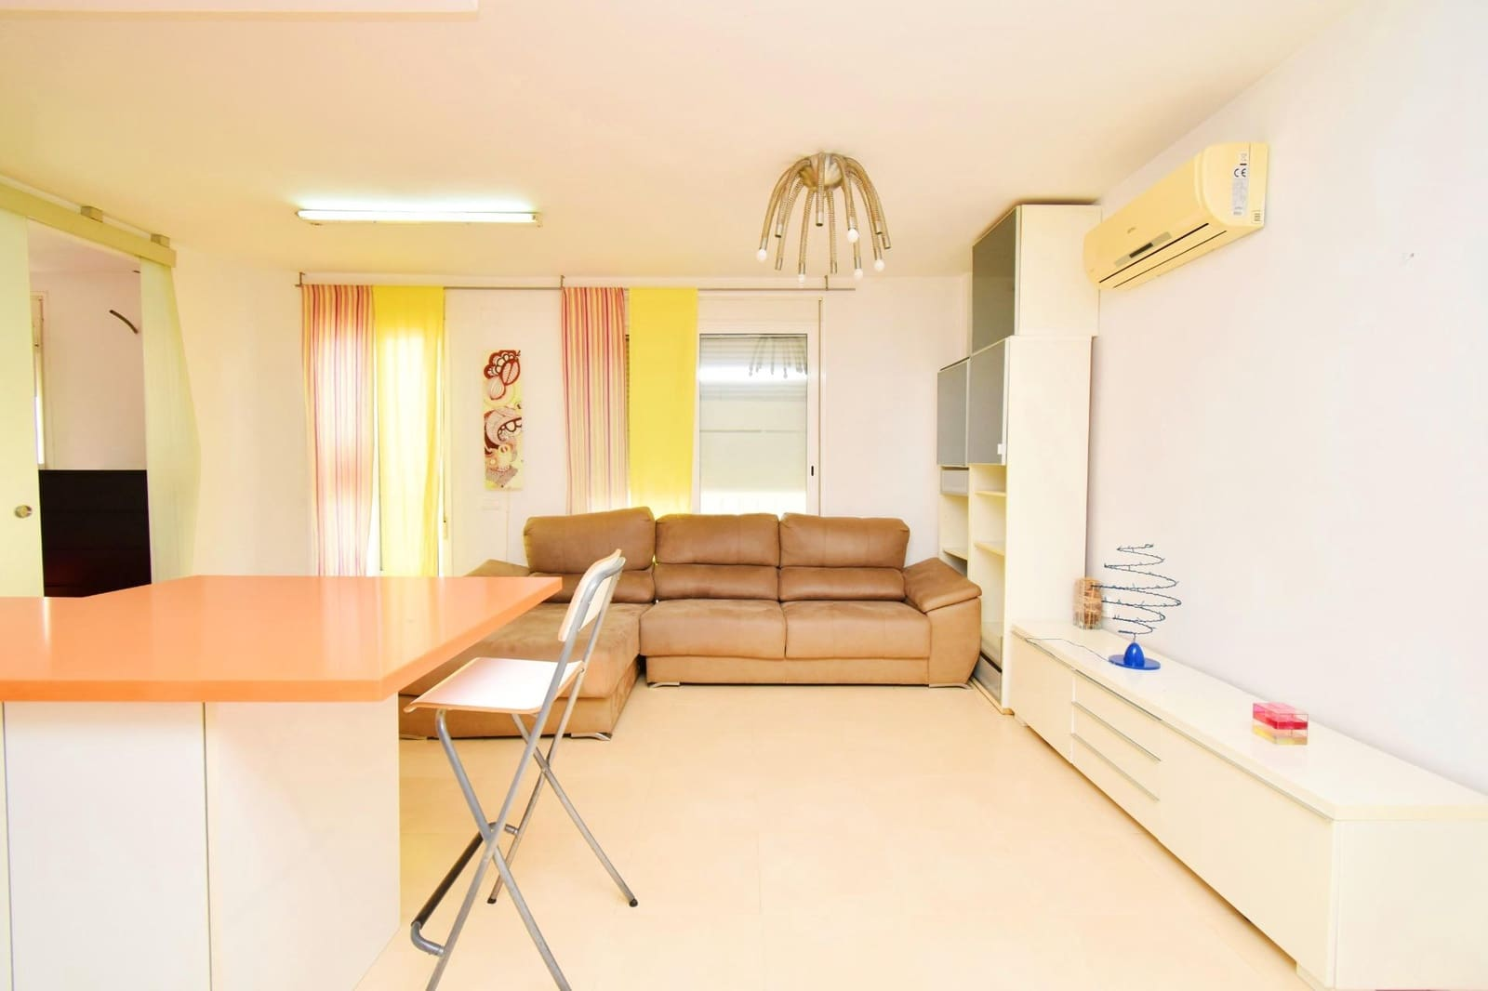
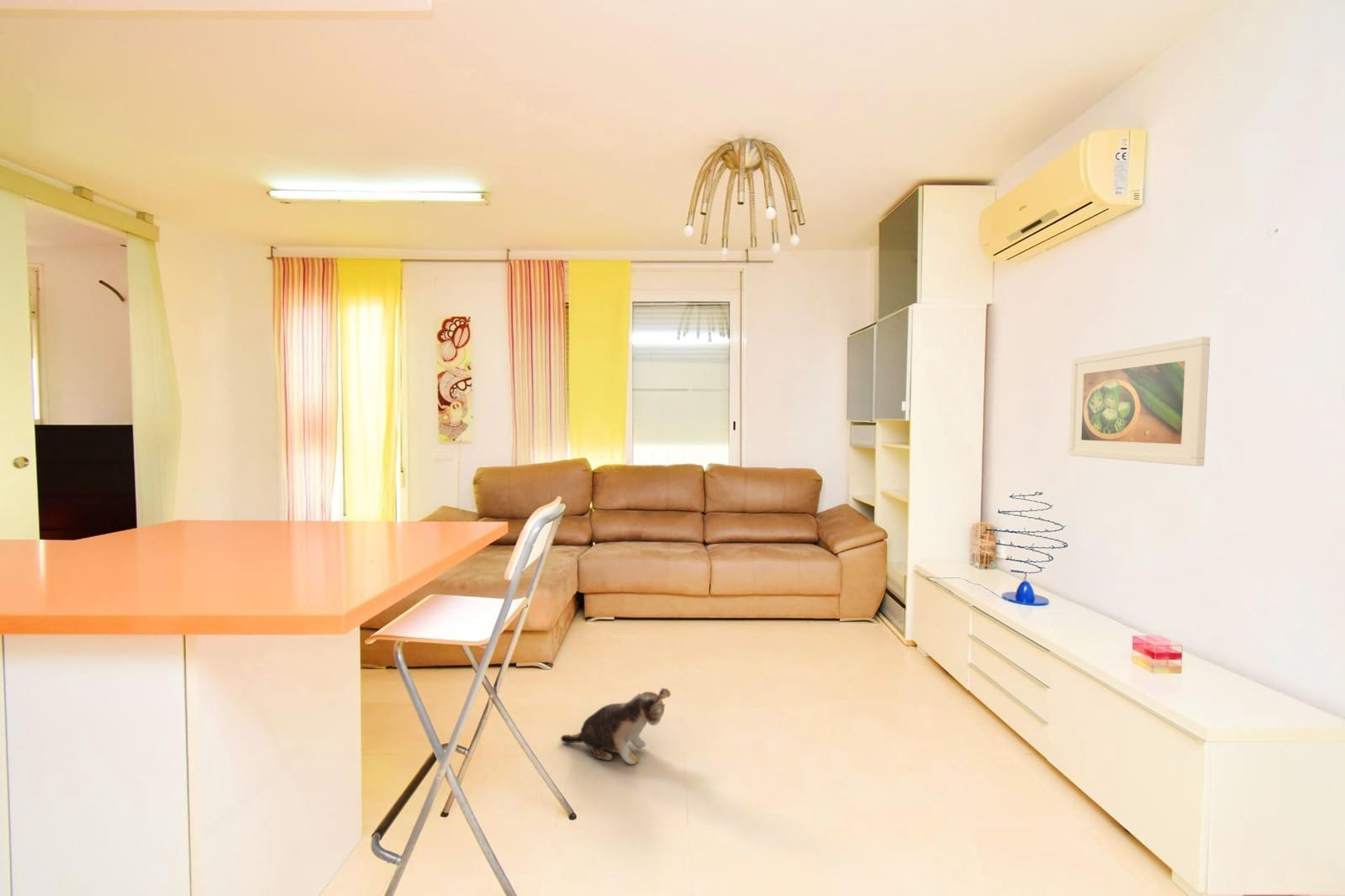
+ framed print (1128, 404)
+ plush toy (613, 718)
